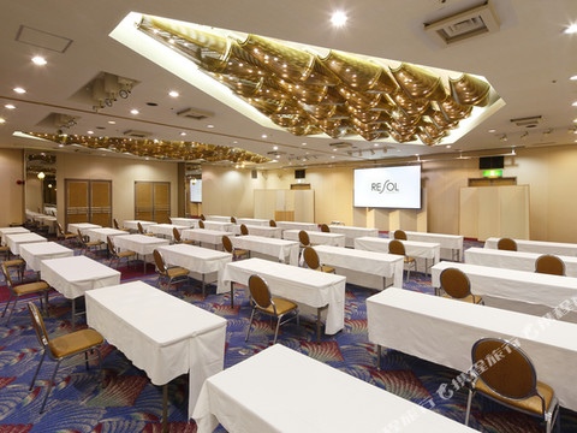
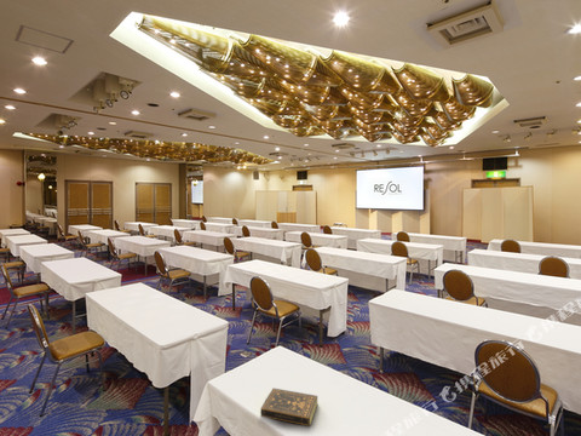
+ book (289, 406)
